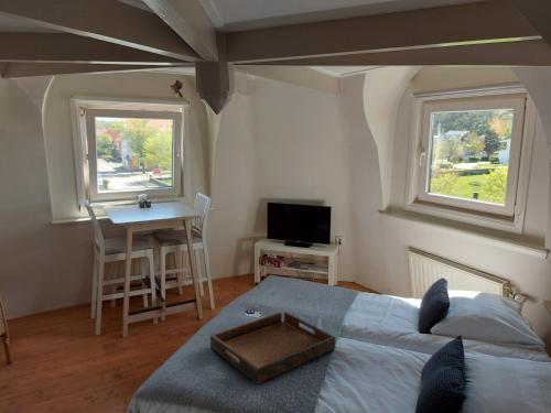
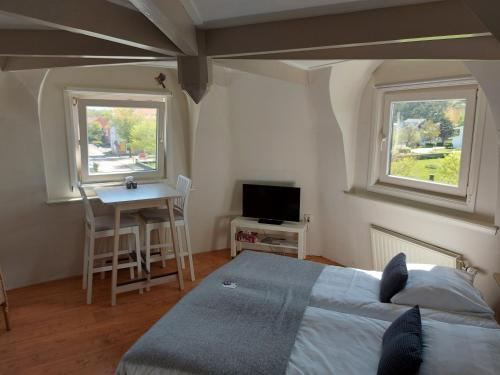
- serving tray (272, 341)
